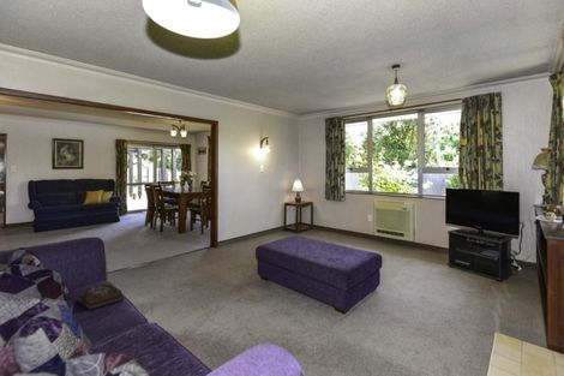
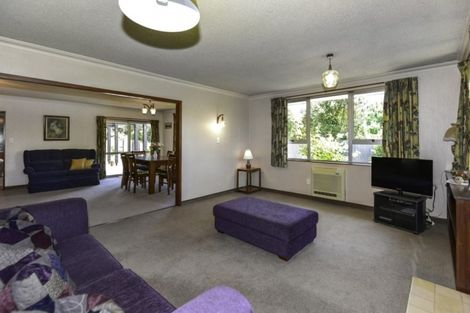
- hardback book (100, 294)
